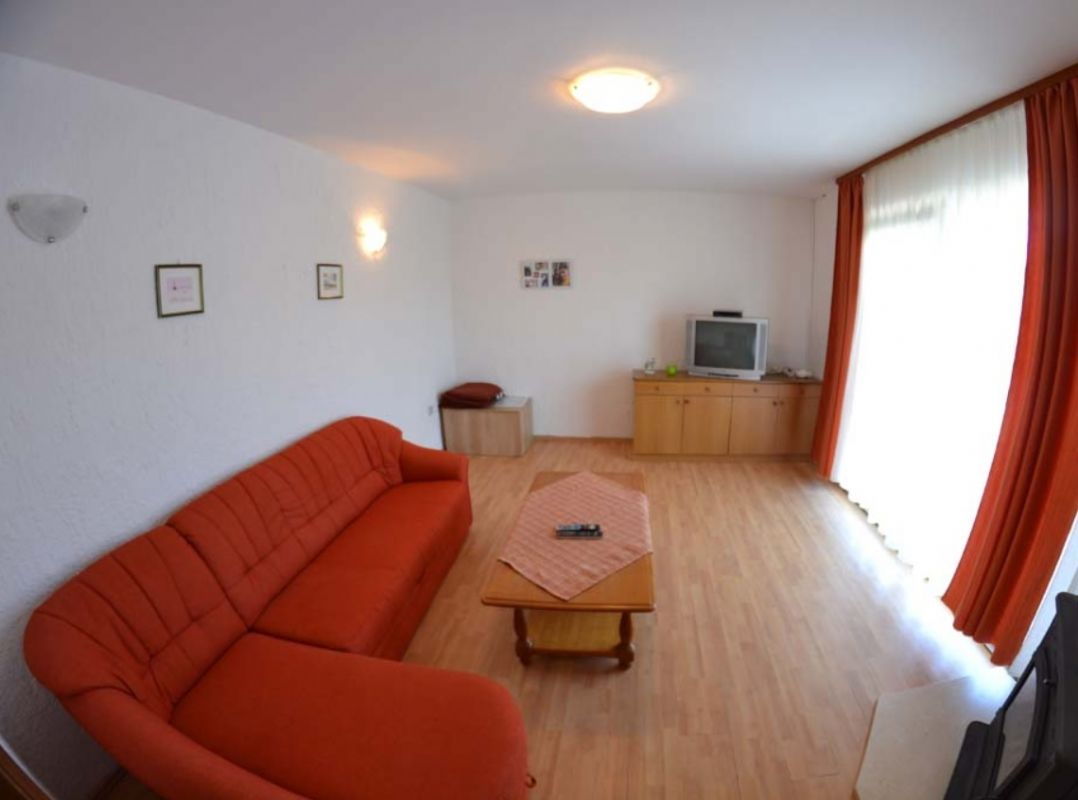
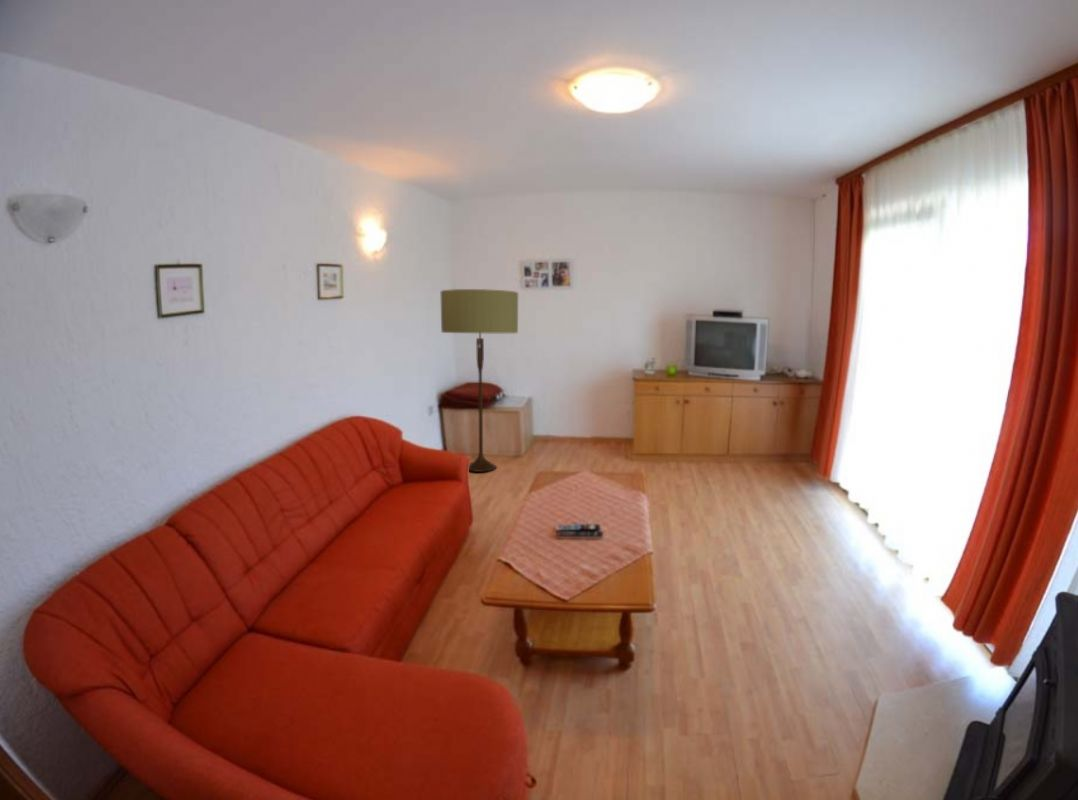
+ floor lamp (480, 381)
